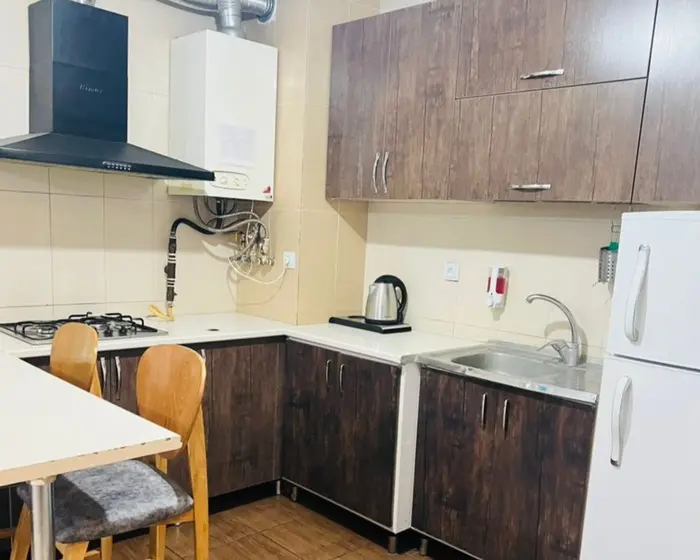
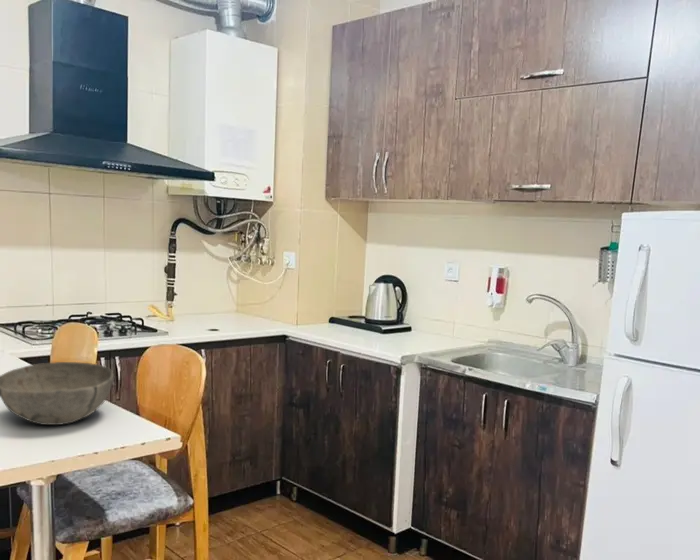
+ bowl (57, 395)
